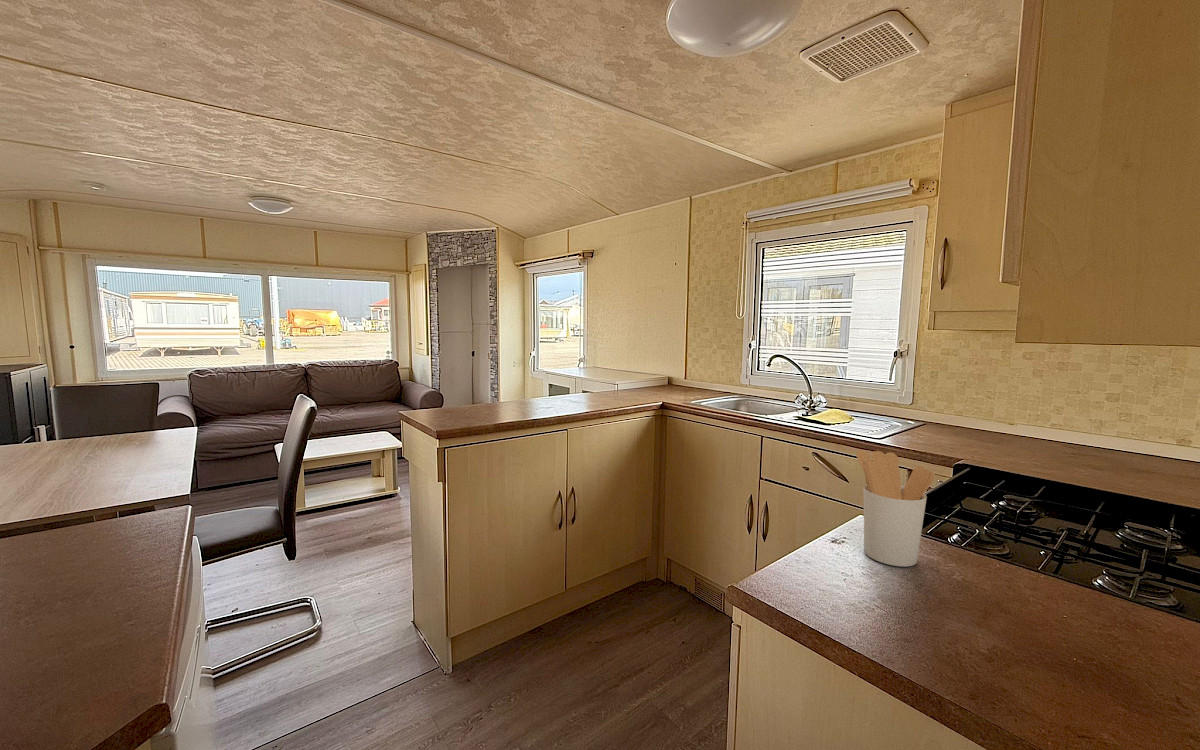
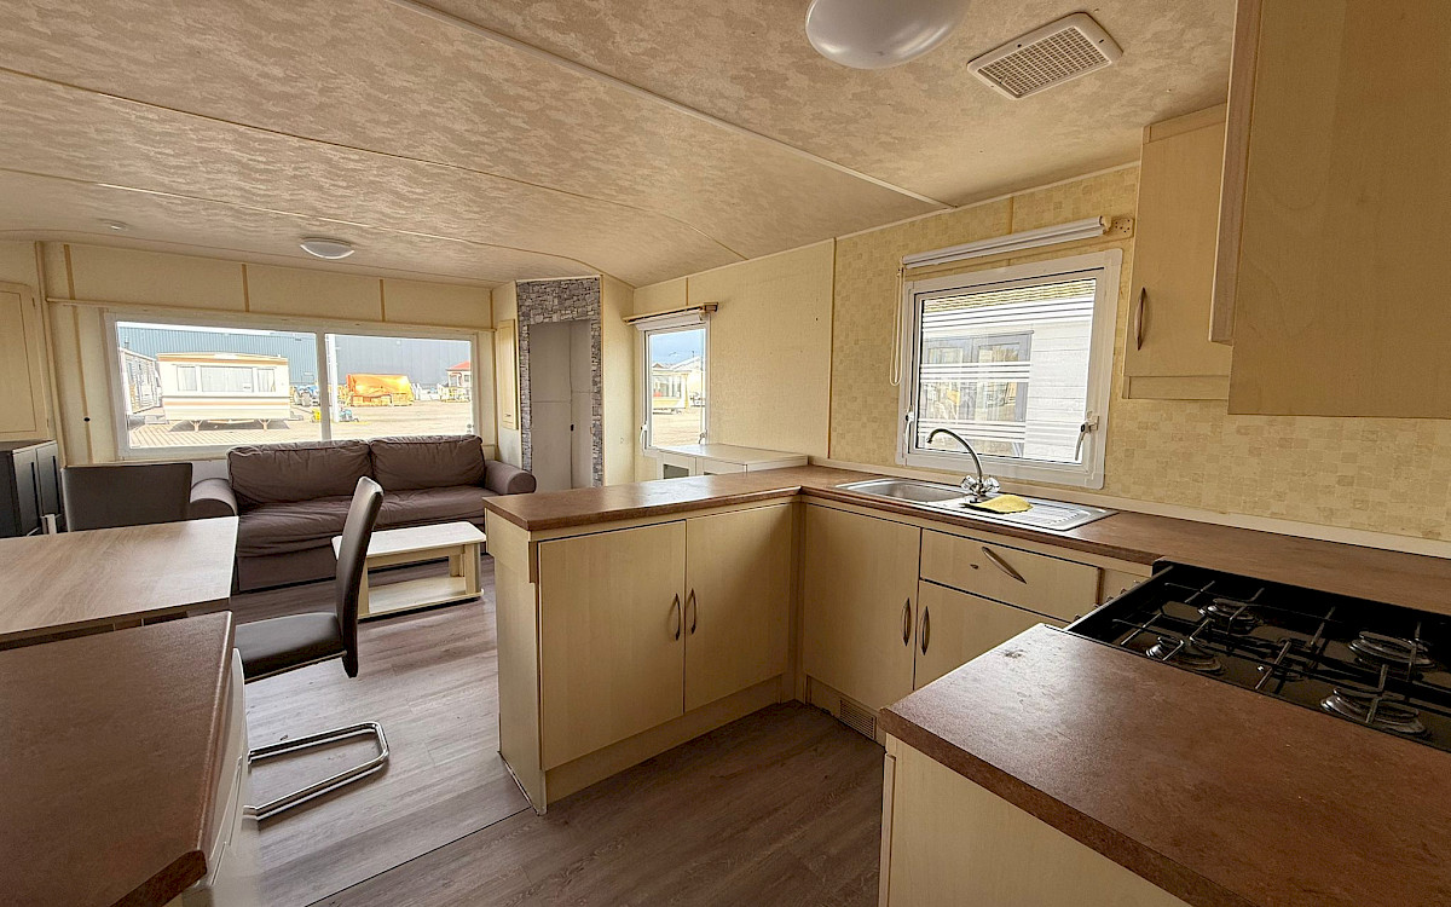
- utensil holder (886, 502)
